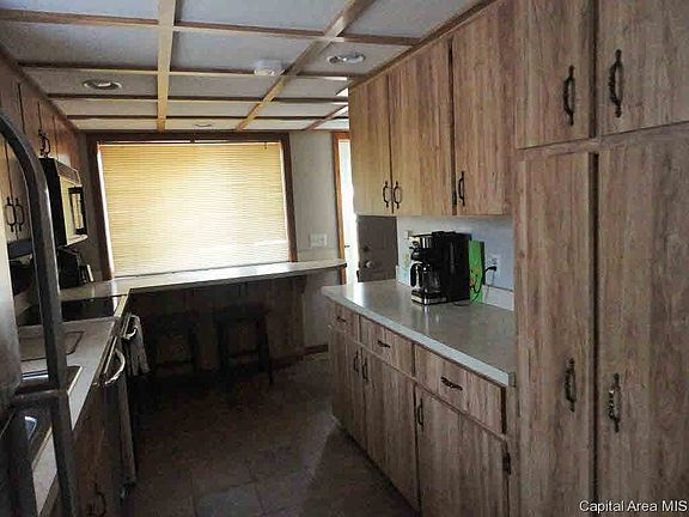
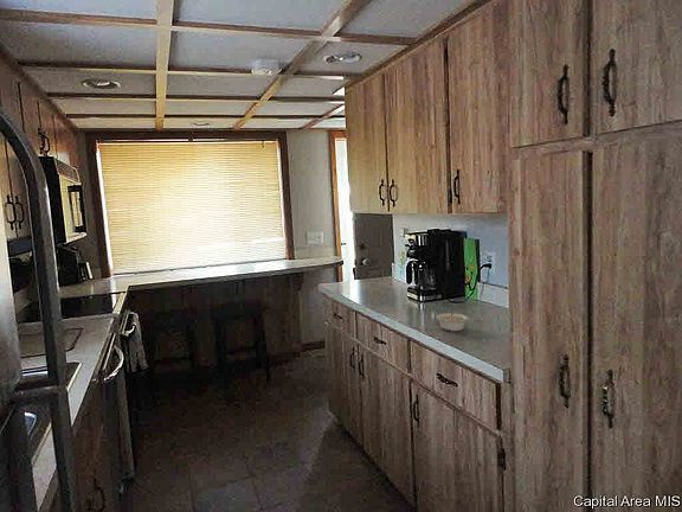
+ legume (451, 321)
